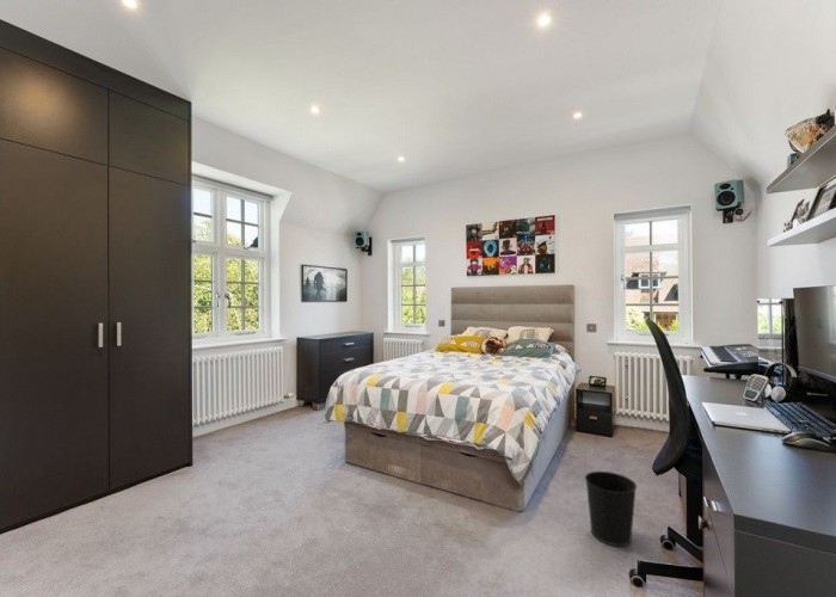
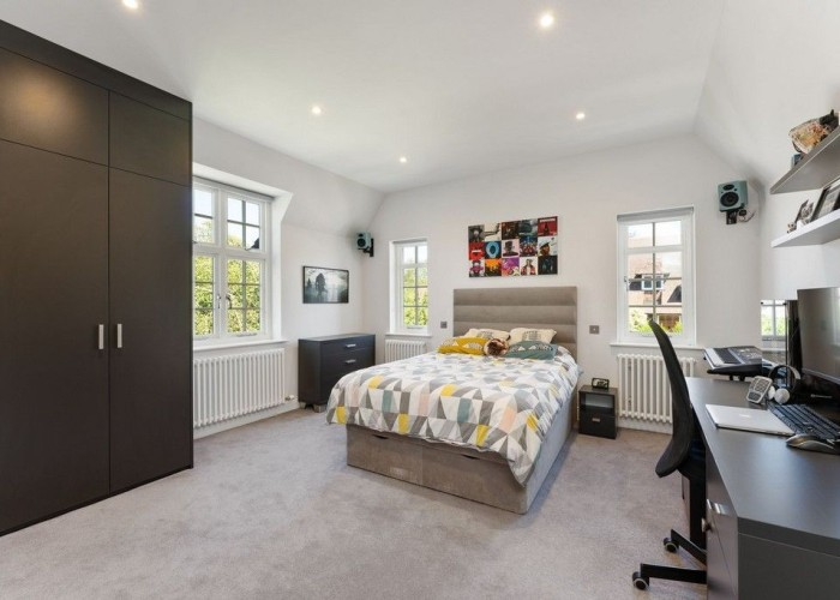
- wastebasket (610, 507)
